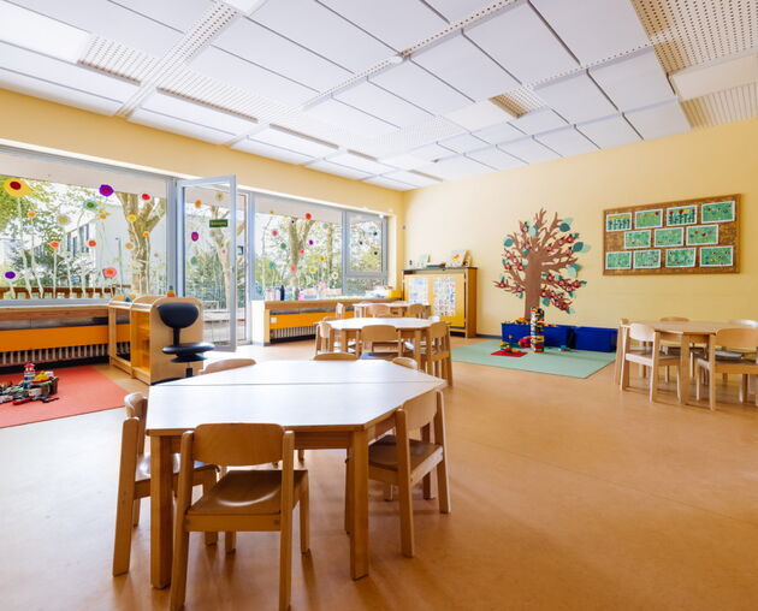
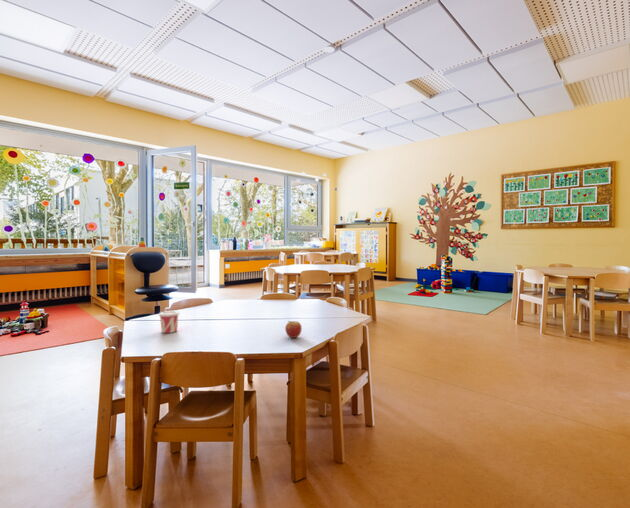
+ cup (169, 321)
+ fruit (293, 328)
